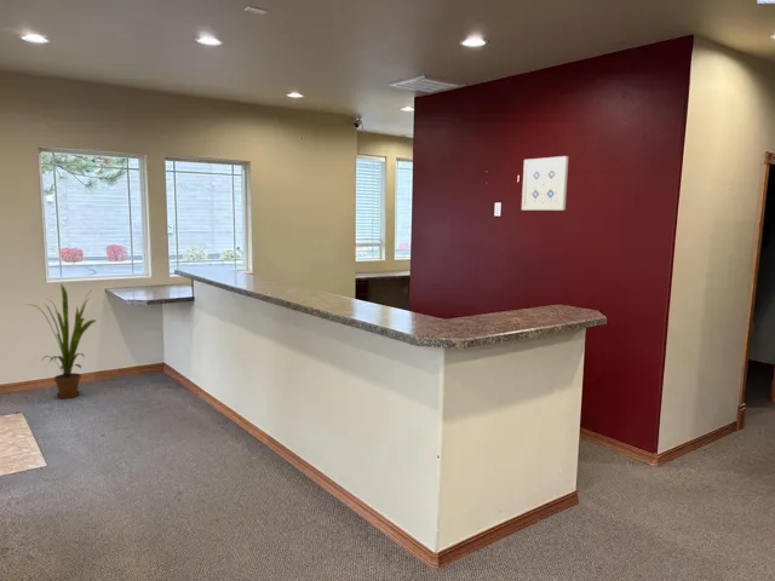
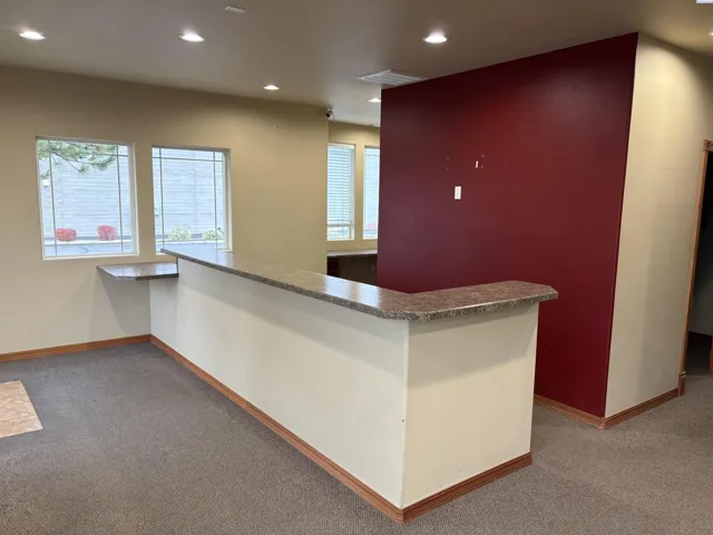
- wall art (544, 184)
- house plant (63, 341)
